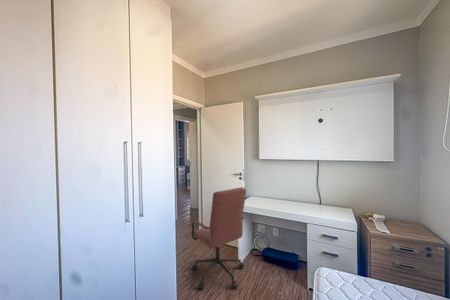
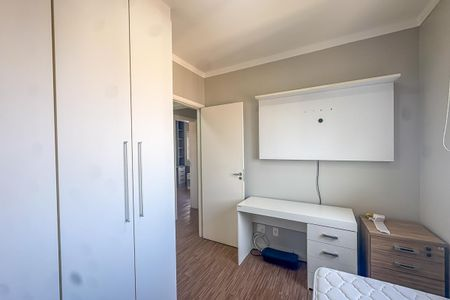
- chair (218, 230)
